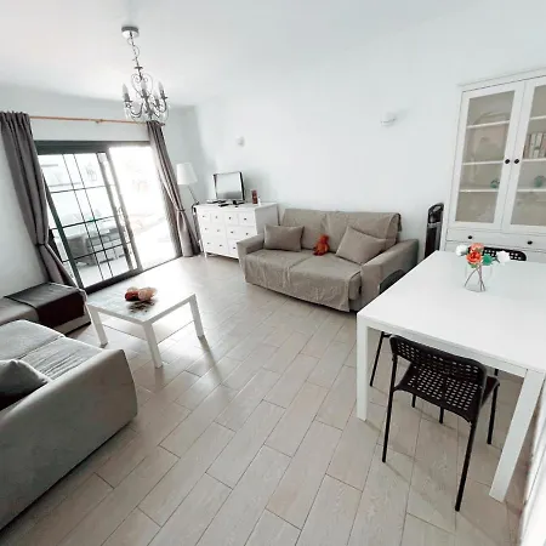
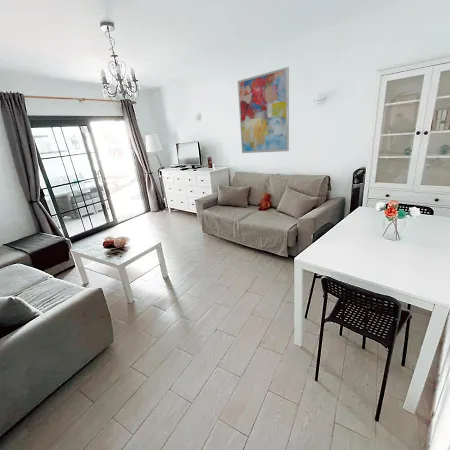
+ wall art (262, 115)
